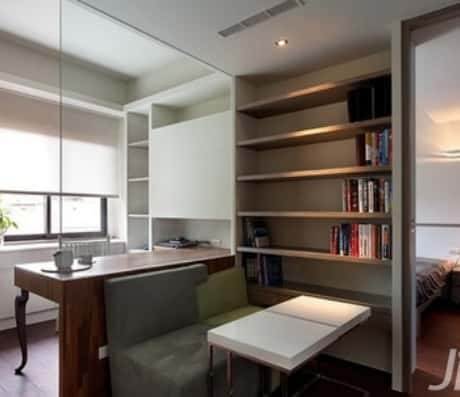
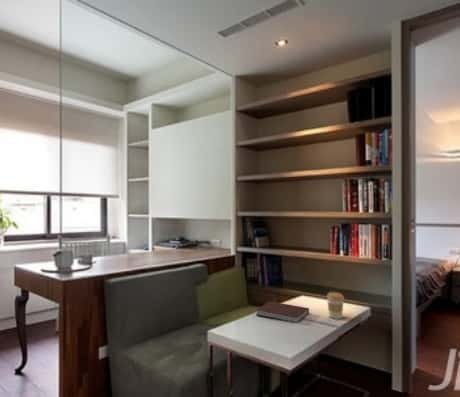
+ notebook (282, 311)
+ coffee cup (335, 304)
